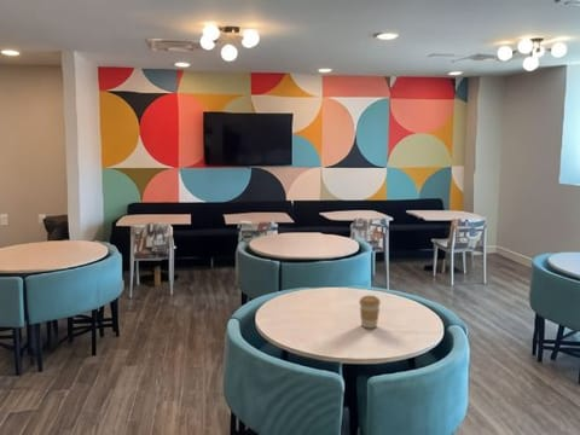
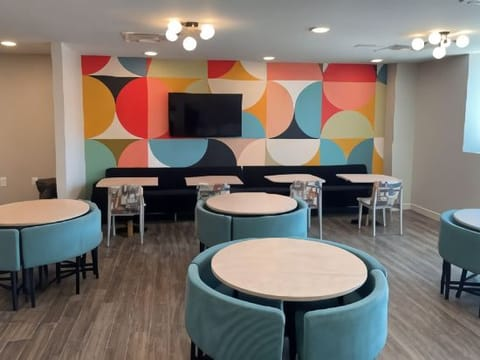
- coffee cup (369, 311)
